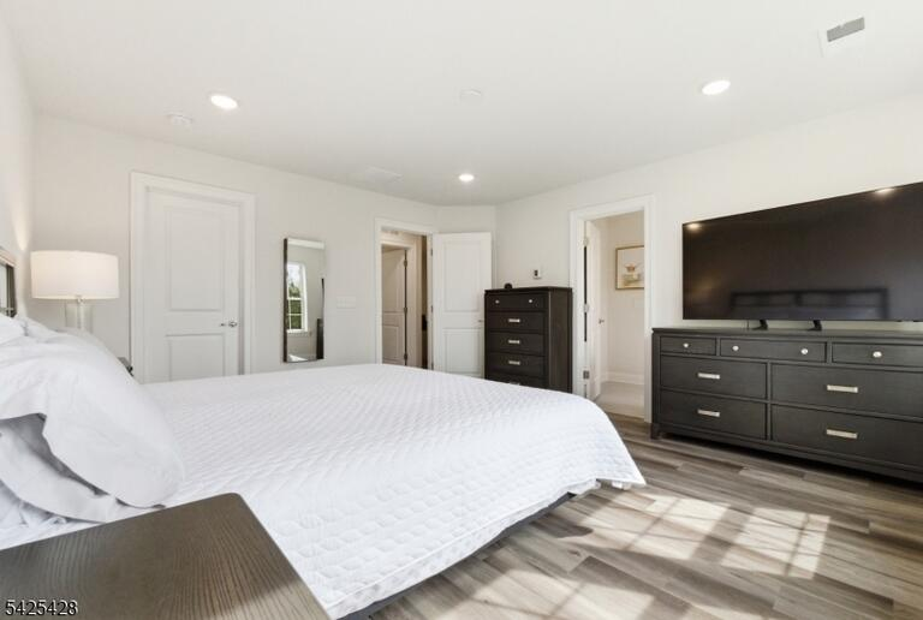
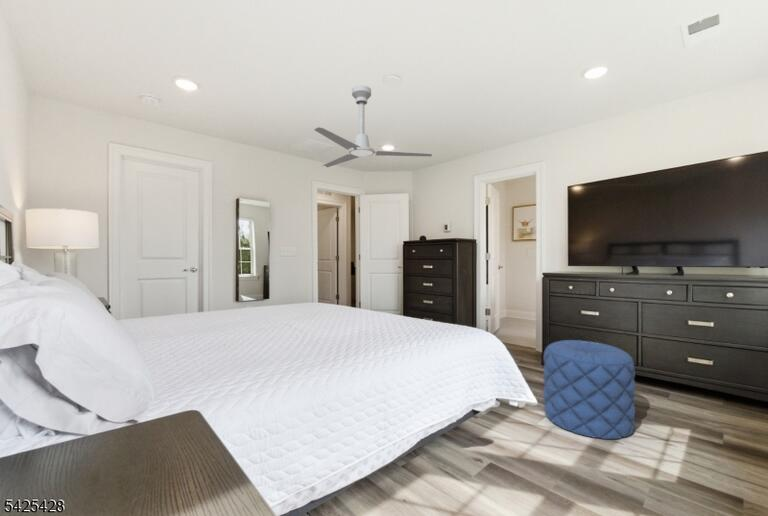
+ ceiling fan (363, 121)
+ pouf (586, 383)
